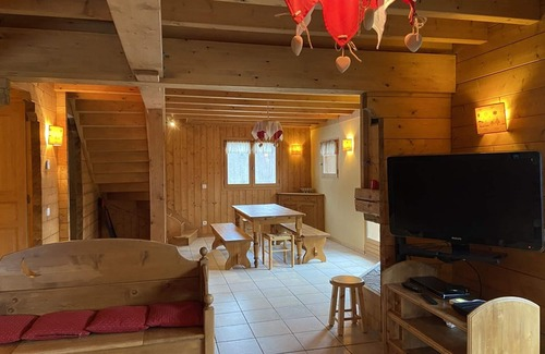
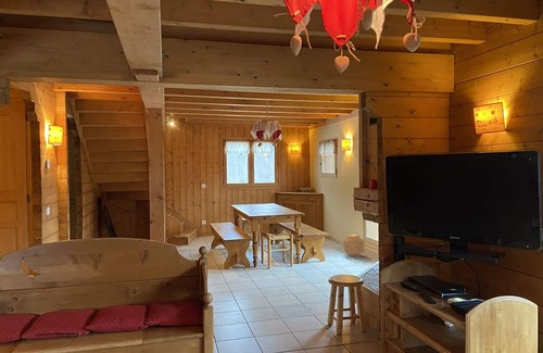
+ woven basket (353, 244)
